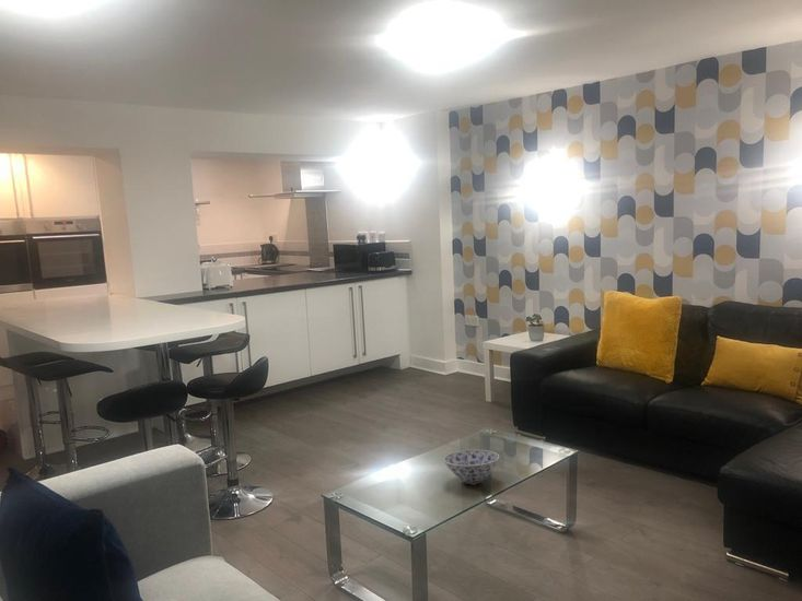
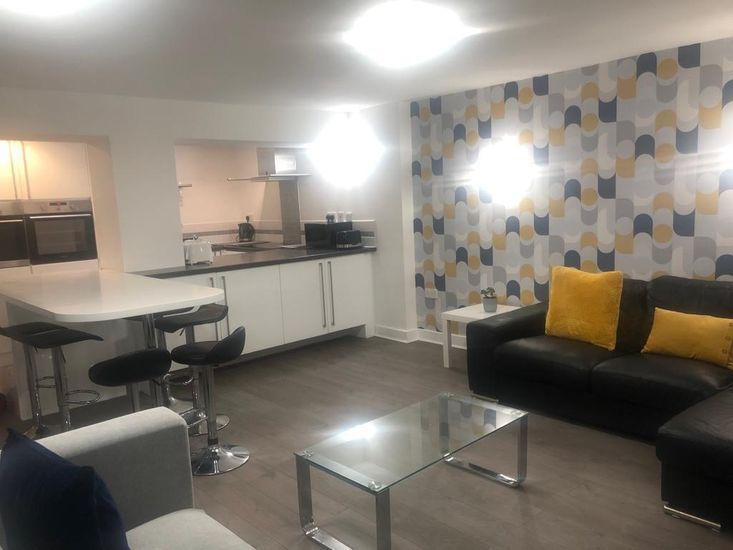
- bowl (472, 468)
